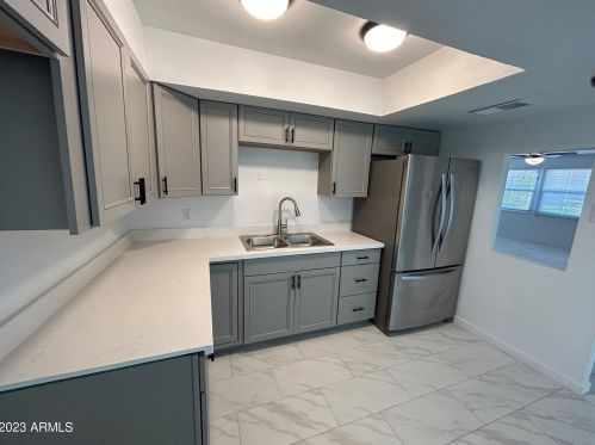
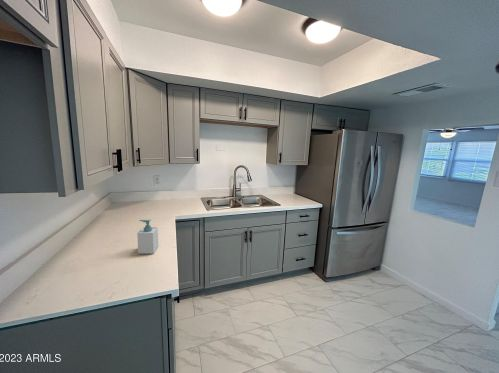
+ soap bottle (147, 235)
